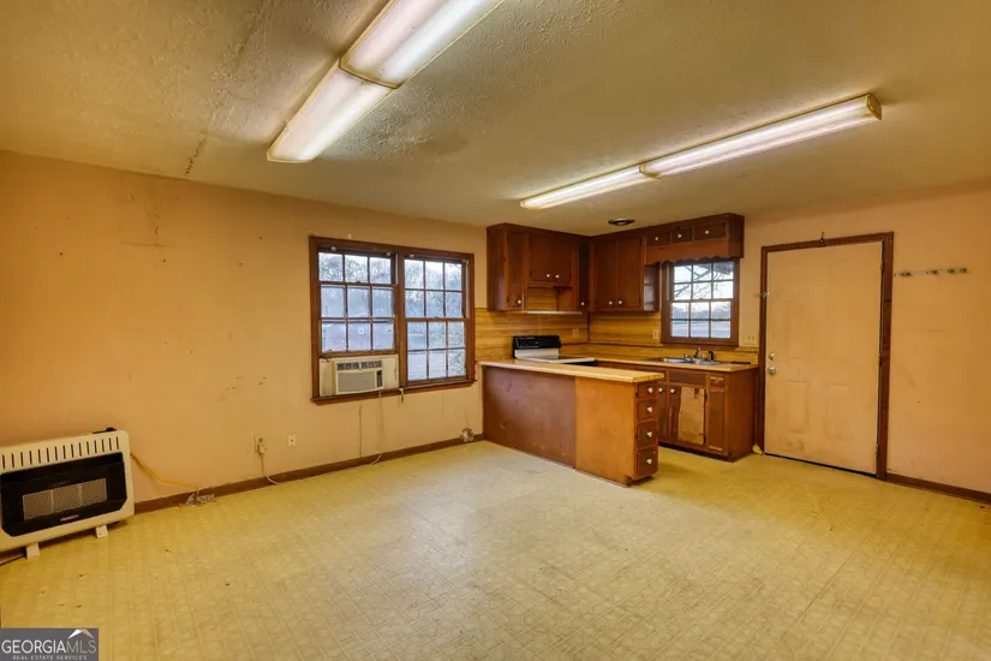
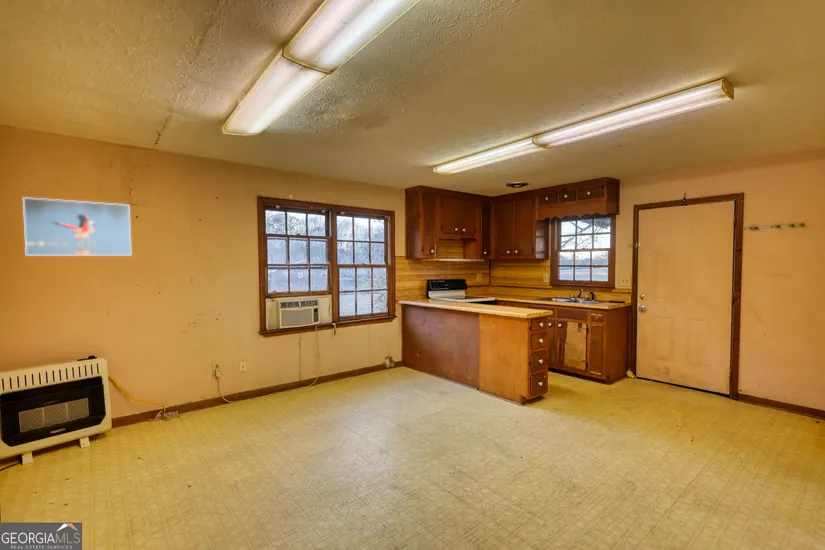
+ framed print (81, 228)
